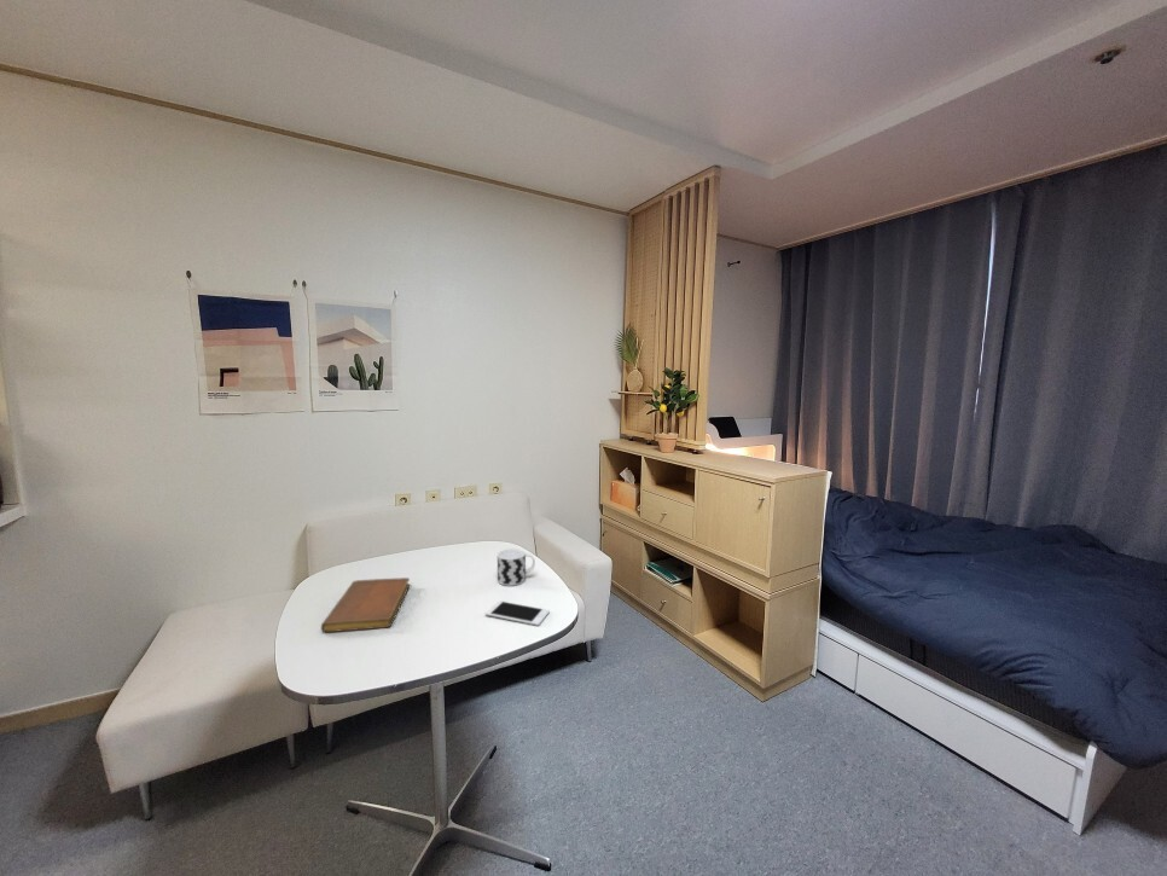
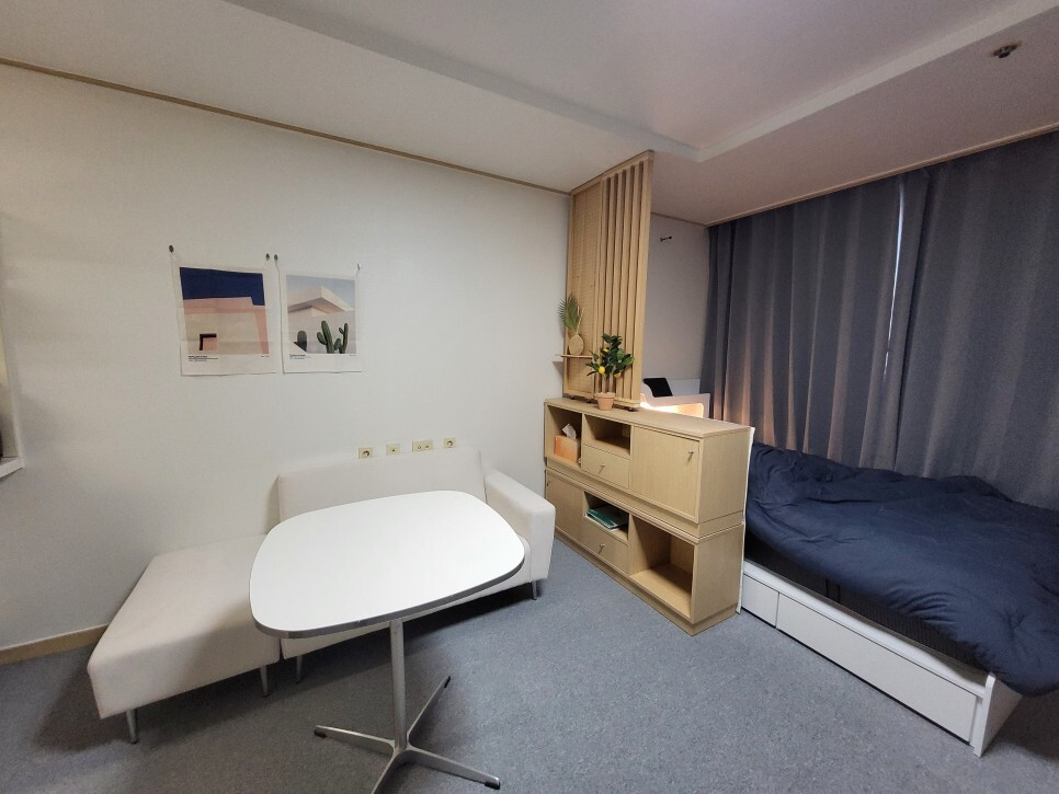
- cell phone (517, 613)
- notebook (370, 602)
- cup (516, 565)
